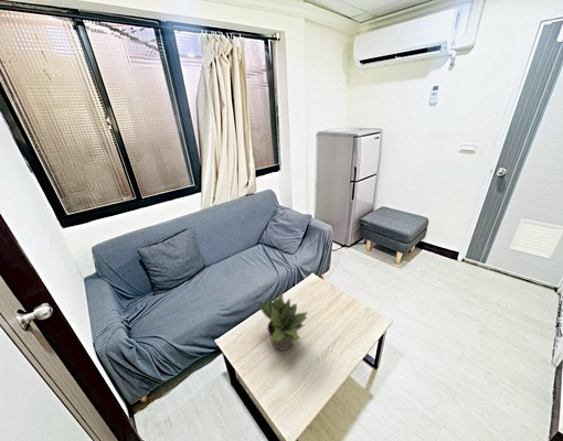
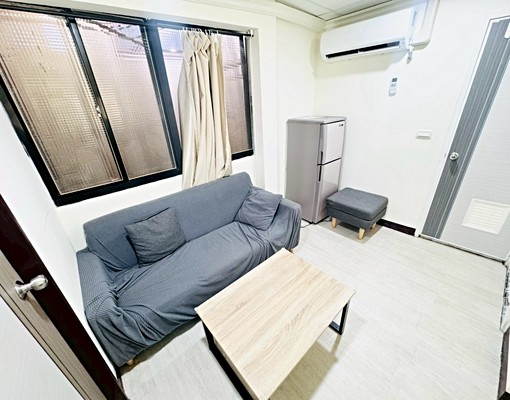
- potted plant (283, 326)
